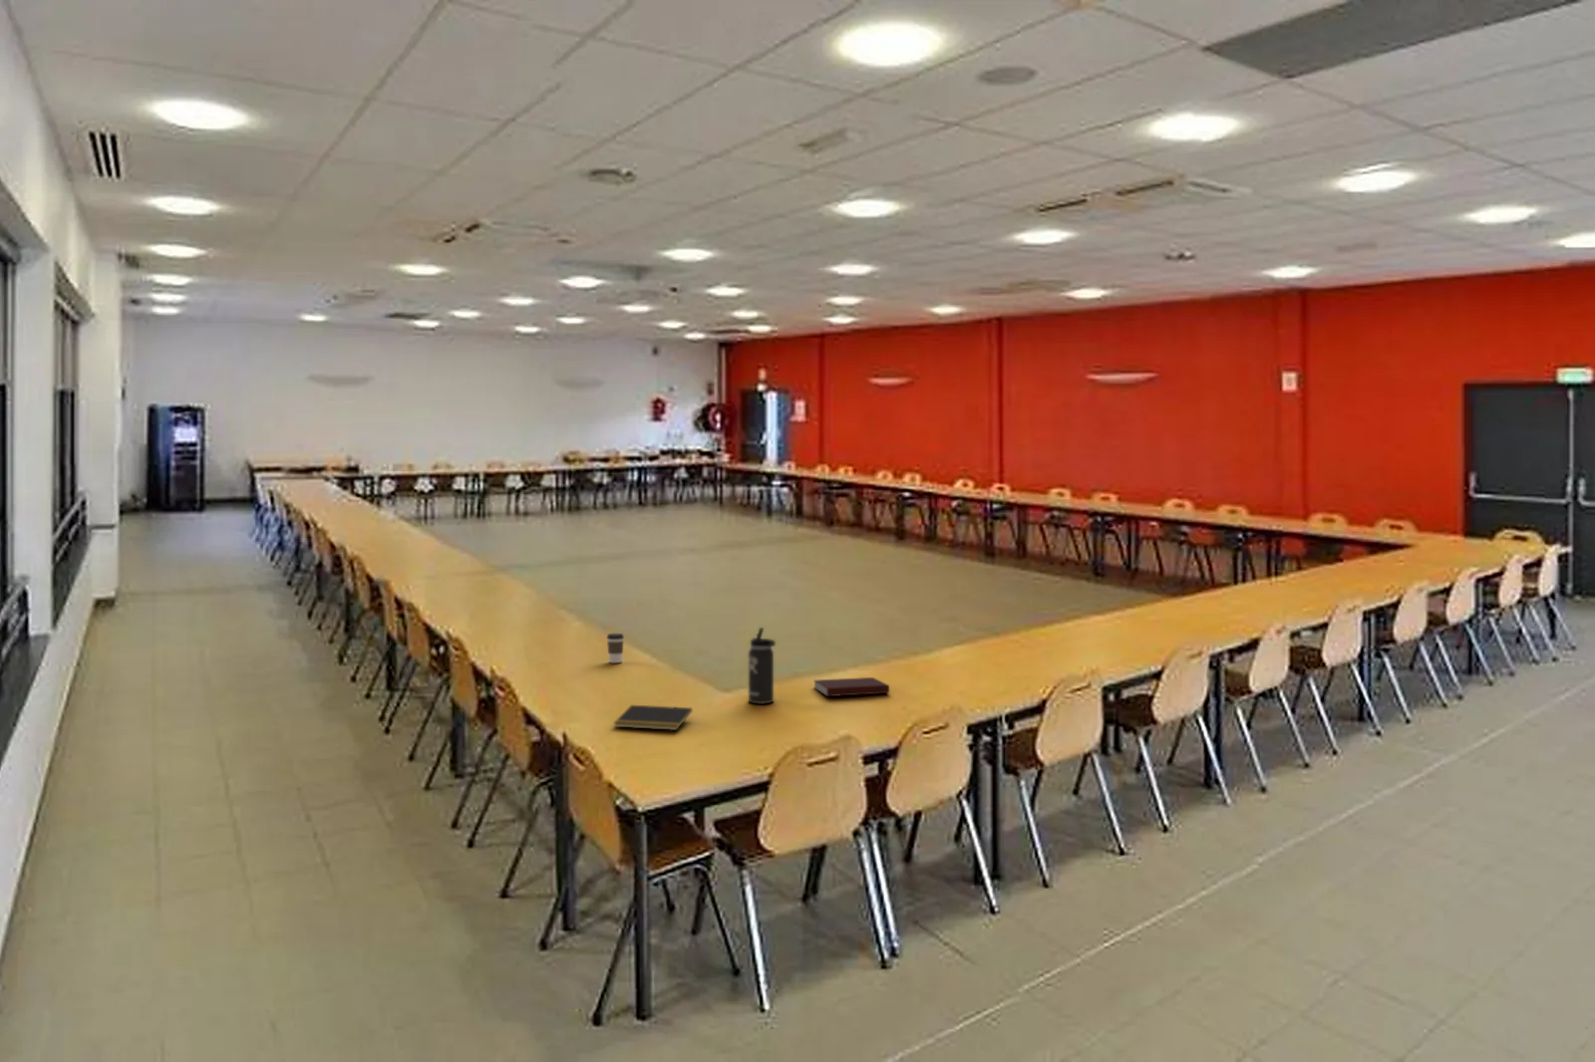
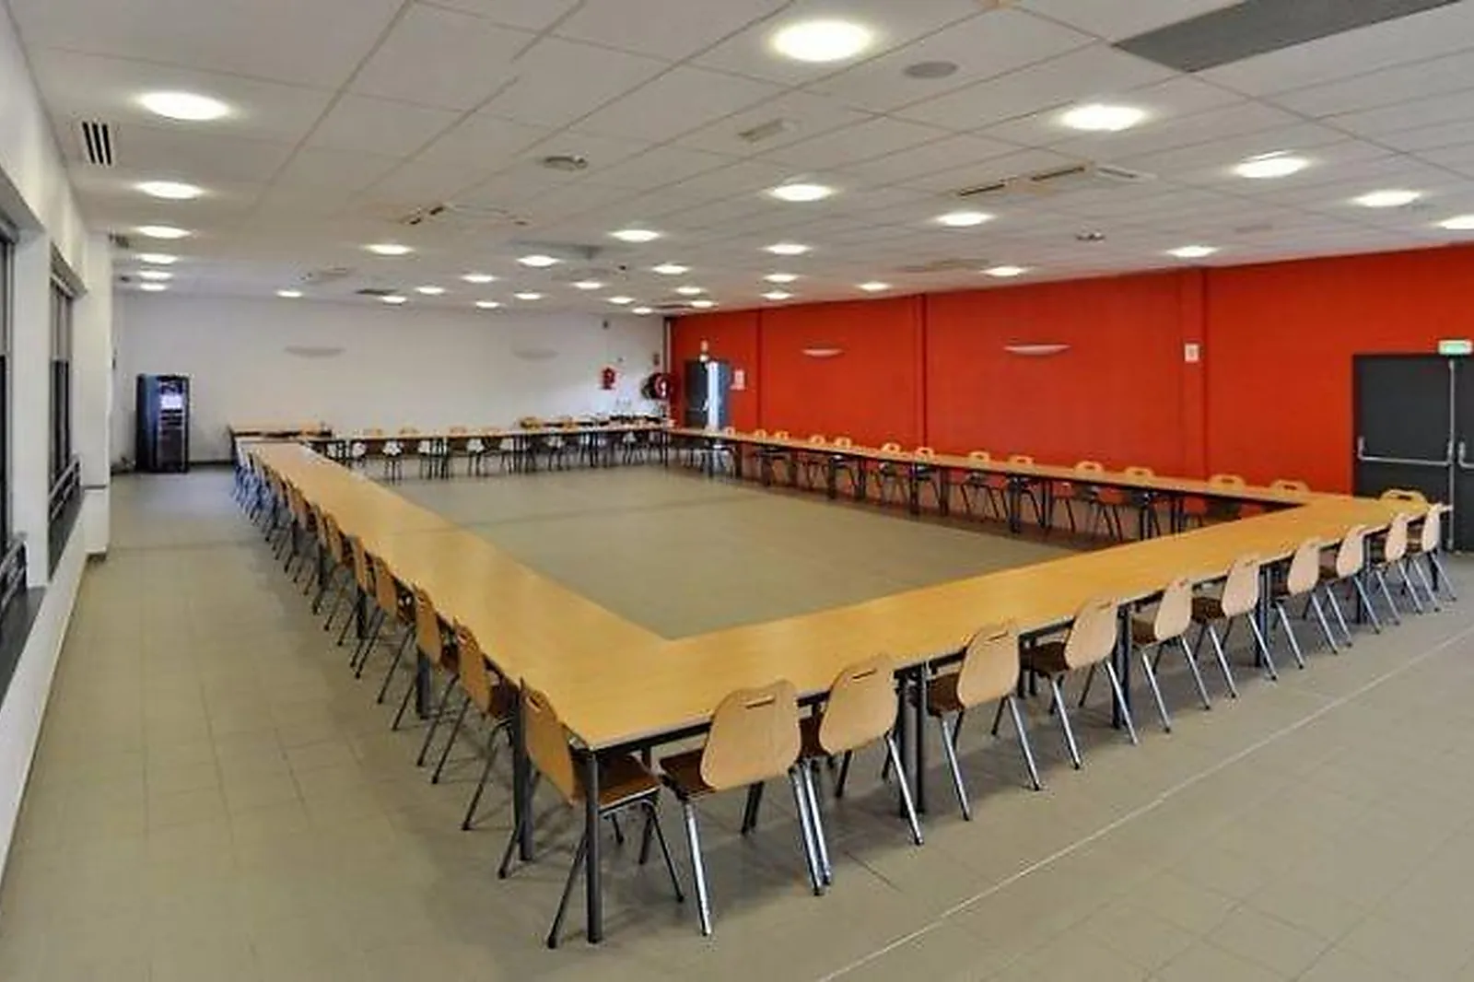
- notebook (850, 686)
- notepad (653, 716)
- thermos bottle (763, 665)
- coffee cup (615, 647)
